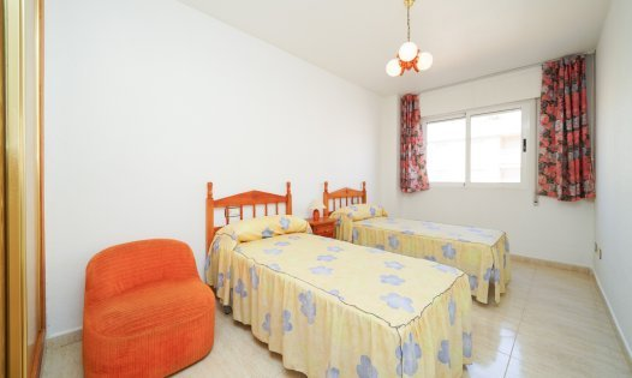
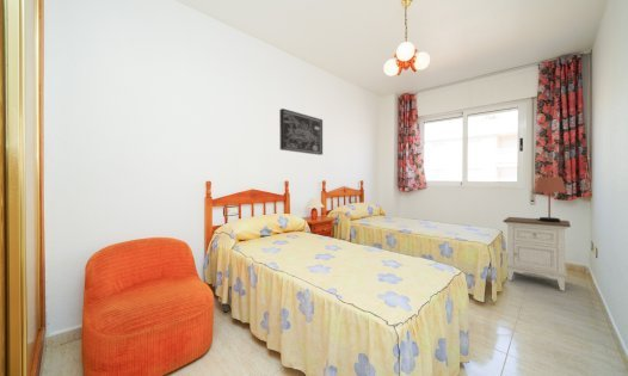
+ nightstand (535, 251)
+ wall art (302, 132)
+ table lamp (548, 197)
